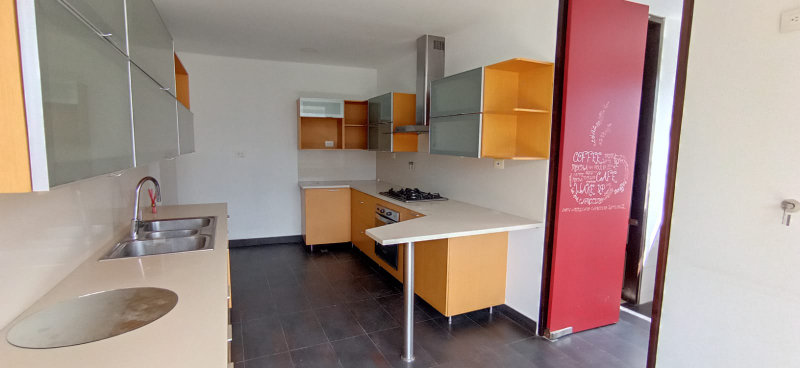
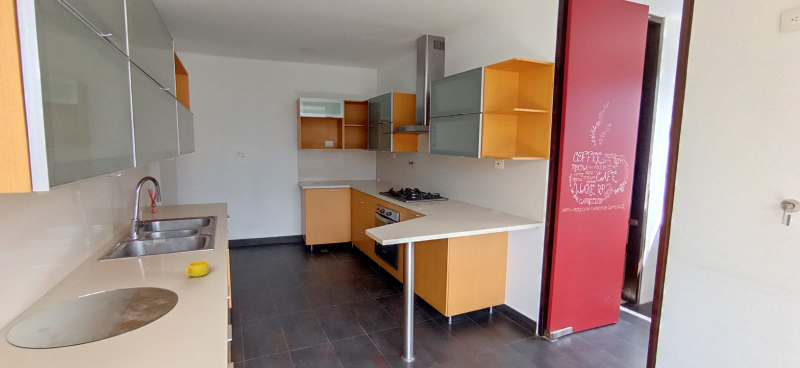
+ cup (196, 269)
